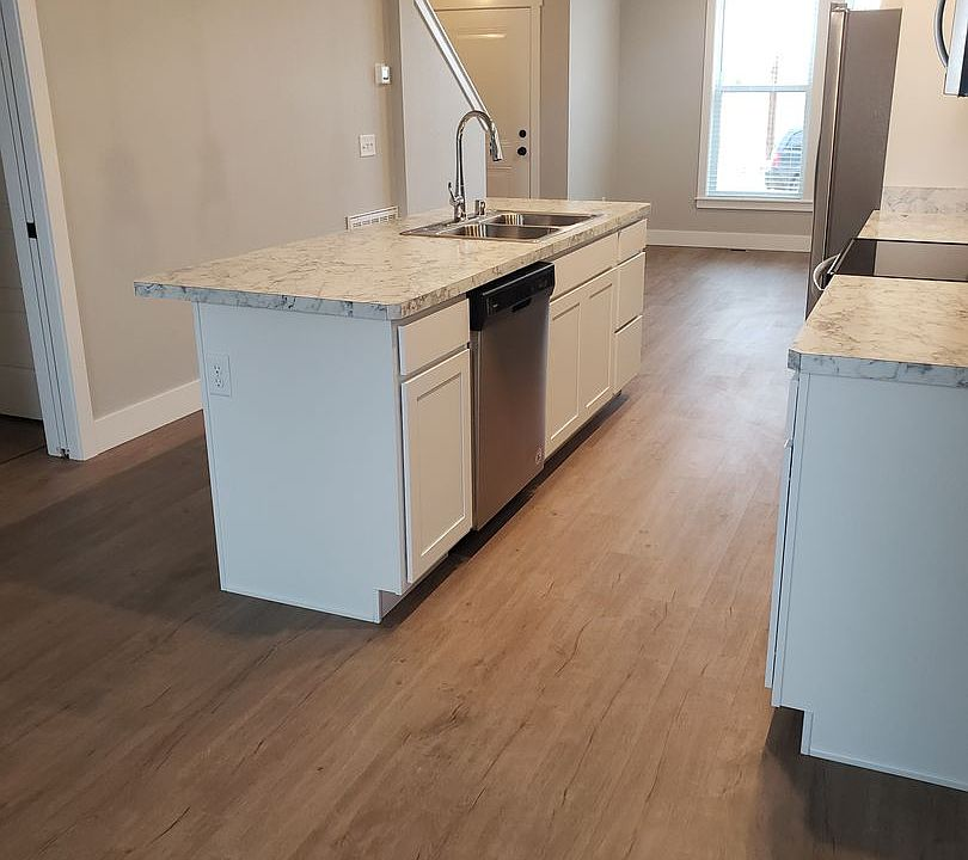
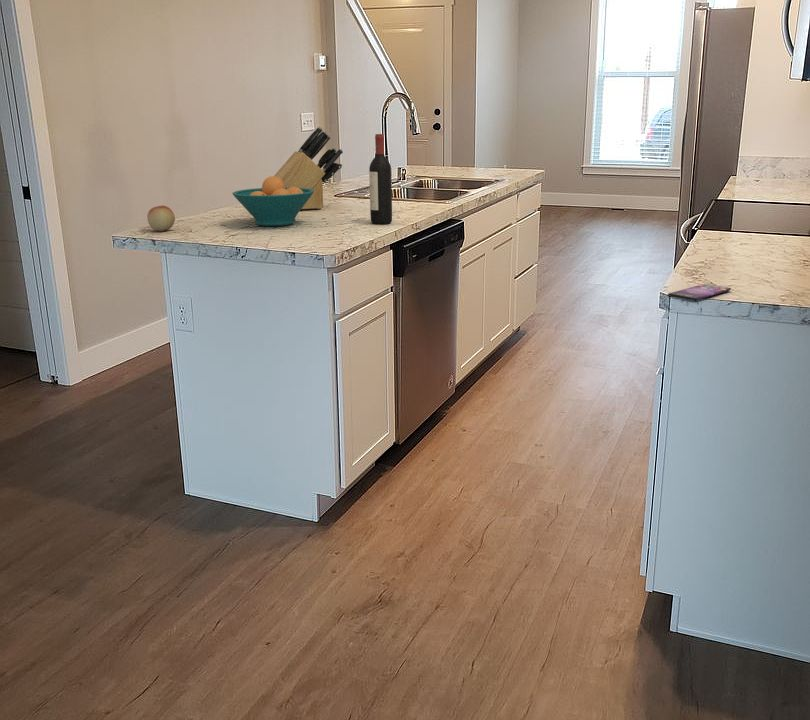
+ wine bottle (380, 179)
+ fruit (161, 218)
+ knife block (297, 168)
+ smartphone (699, 291)
+ fruit bowl (274, 200)
